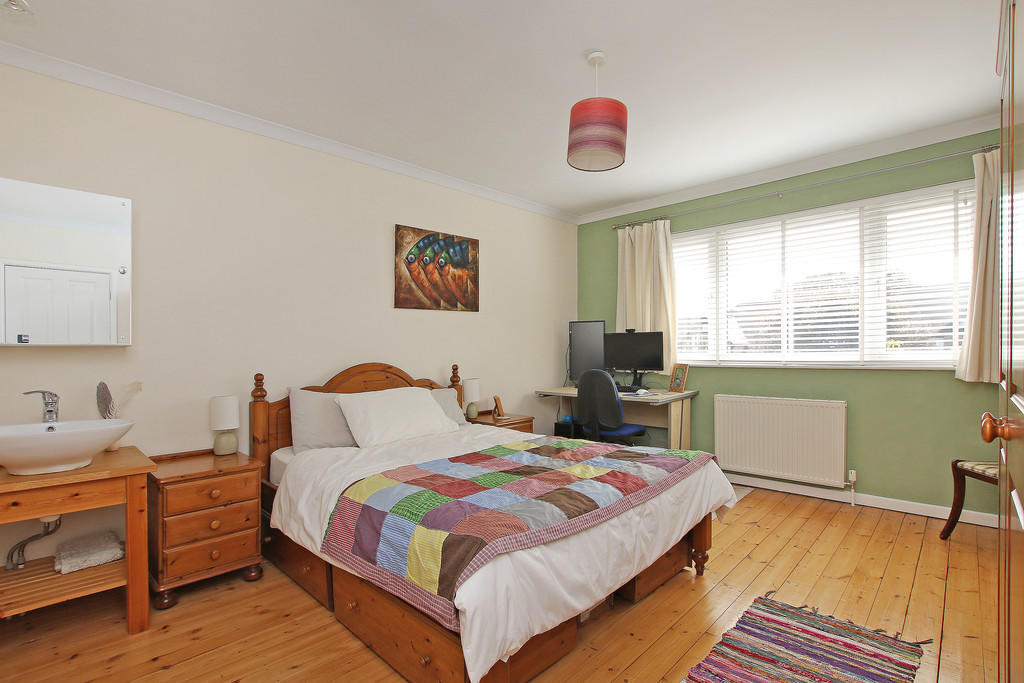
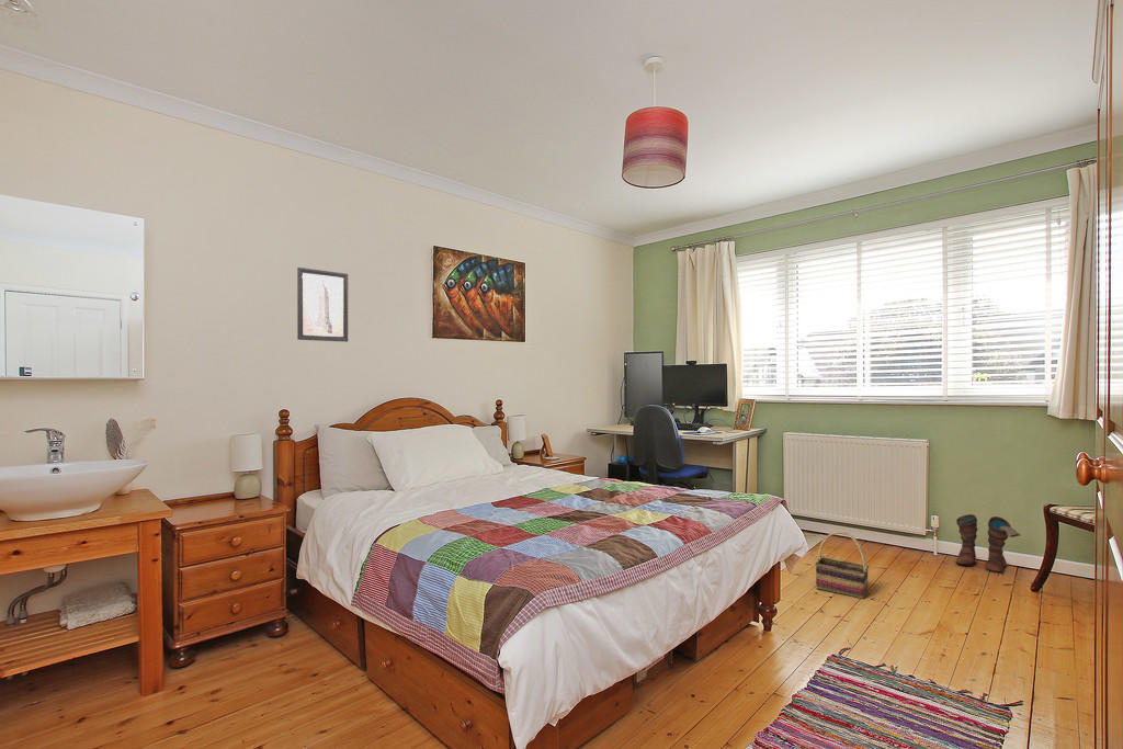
+ basket (841, 560)
+ boots (988, 541)
+ wall art (324, 305)
